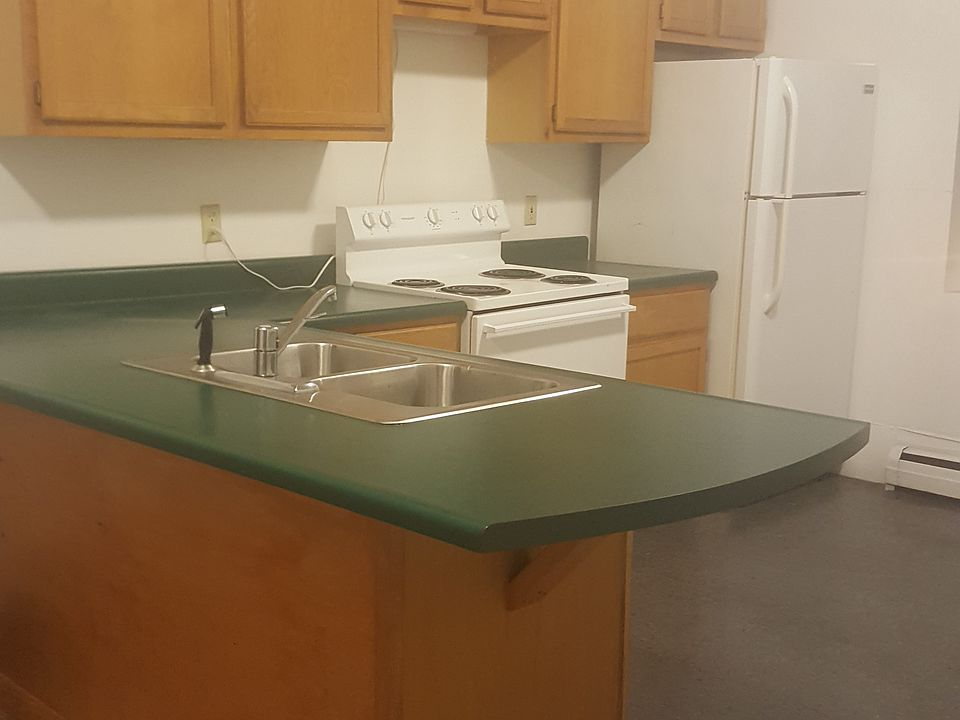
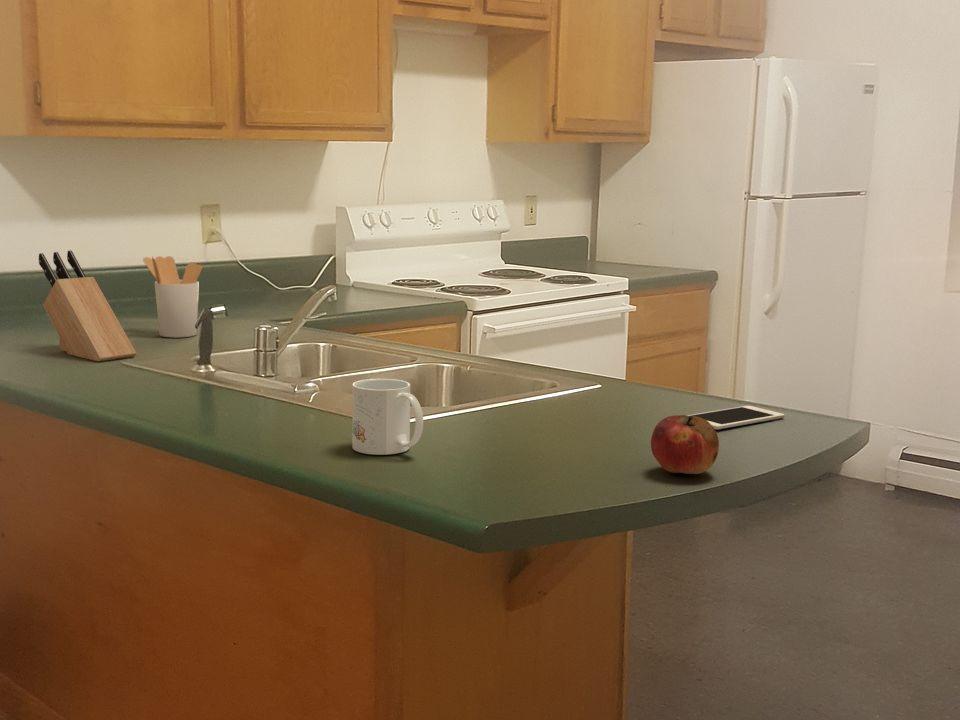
+ cell phone (733, 417)
+ mug (390, 418)
+ fruit (685, 443)
+ utensil holder (171, 294)
+ knife block (83, 303)
